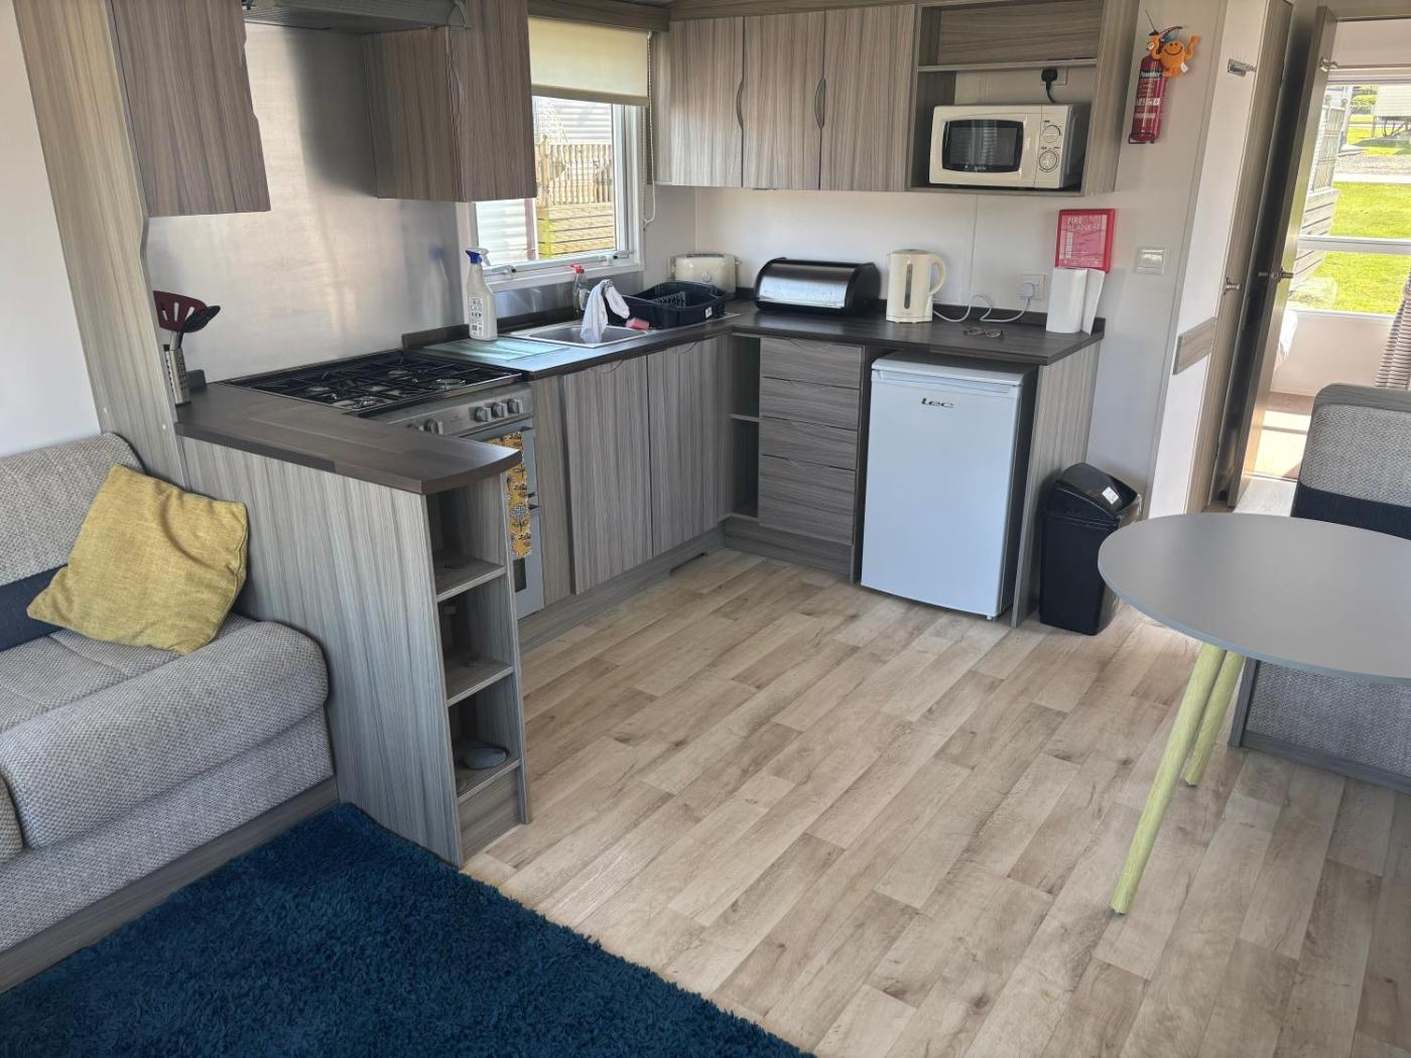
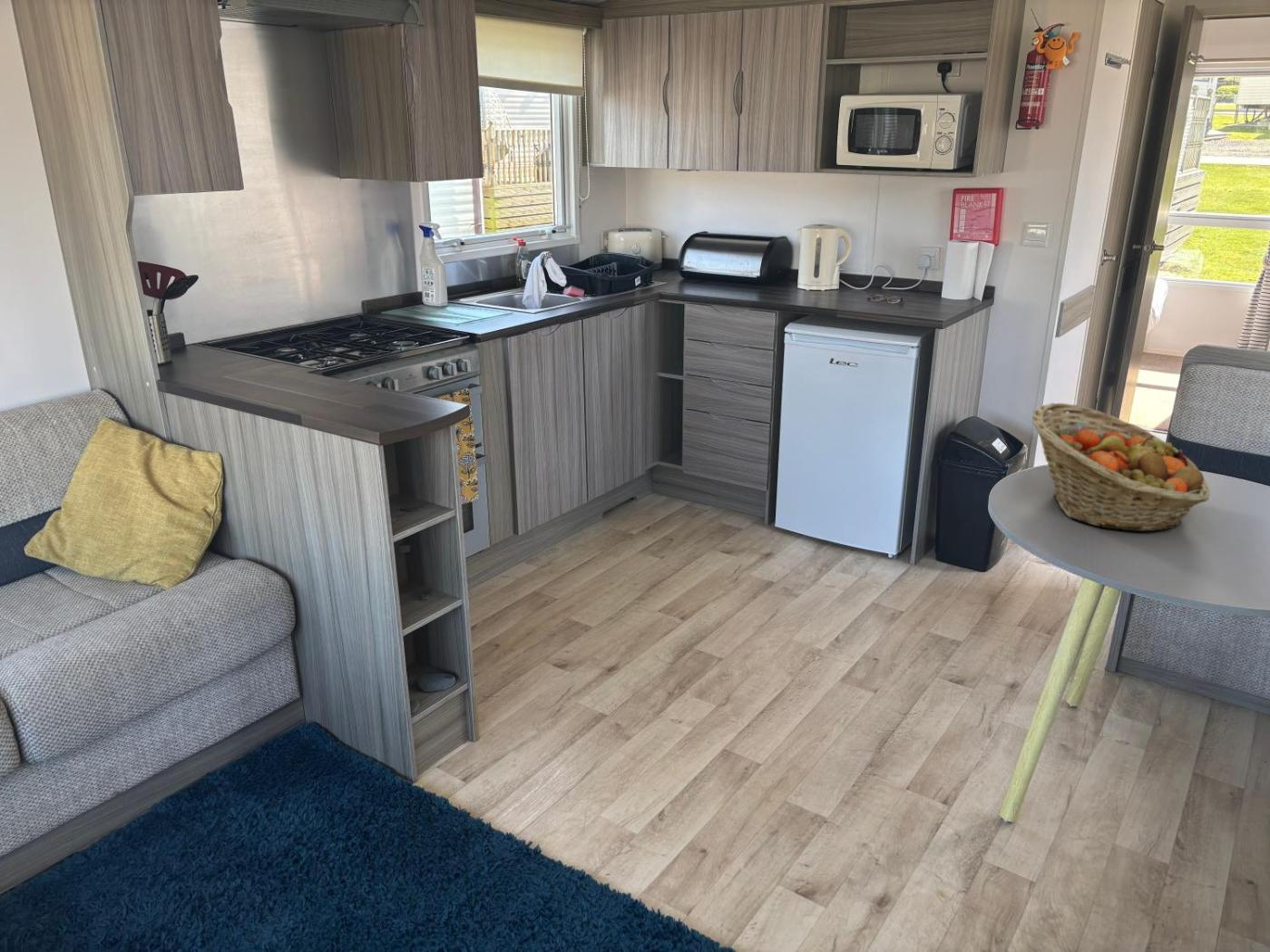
+ fruit basket (1116, 463)
